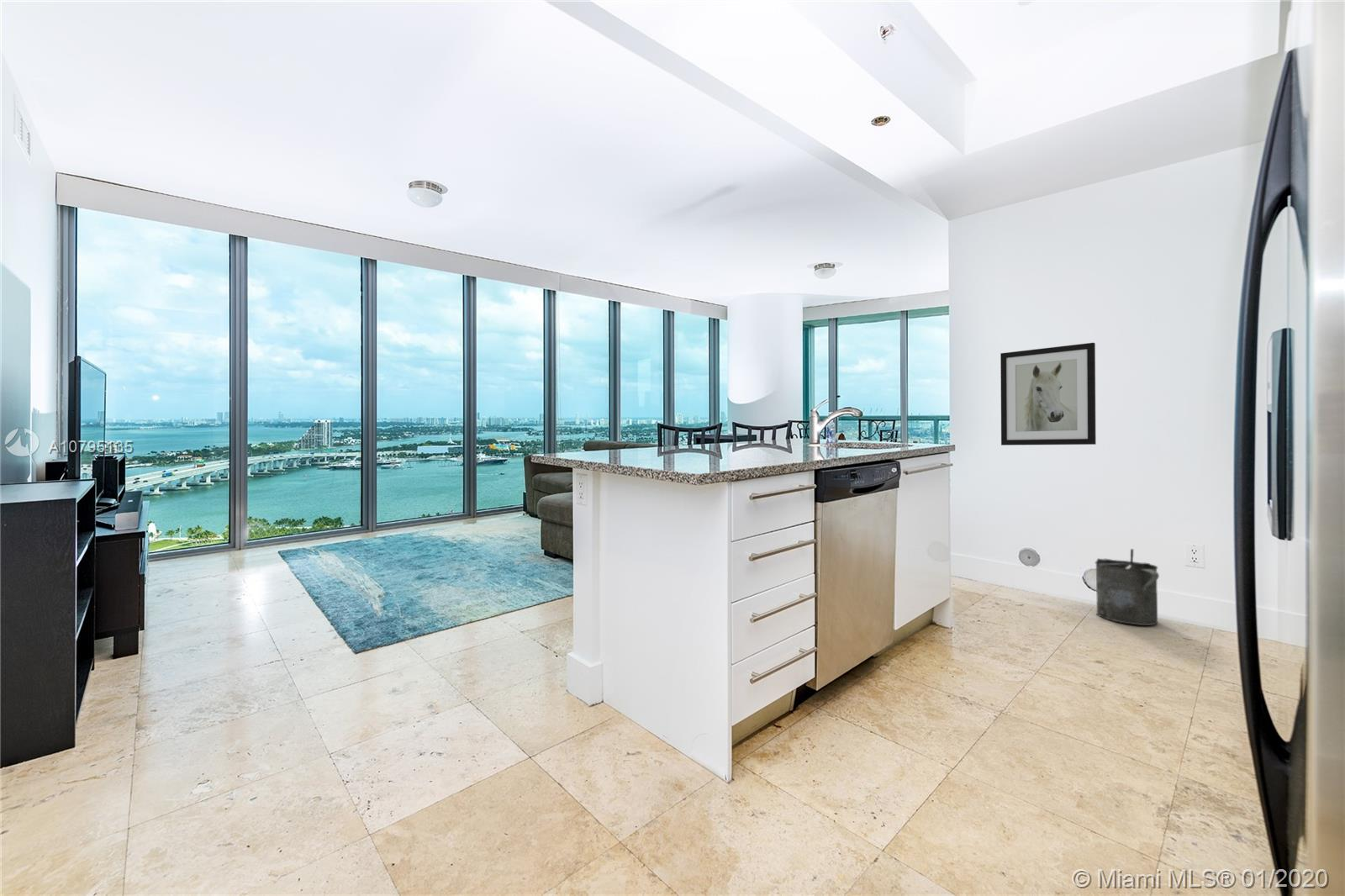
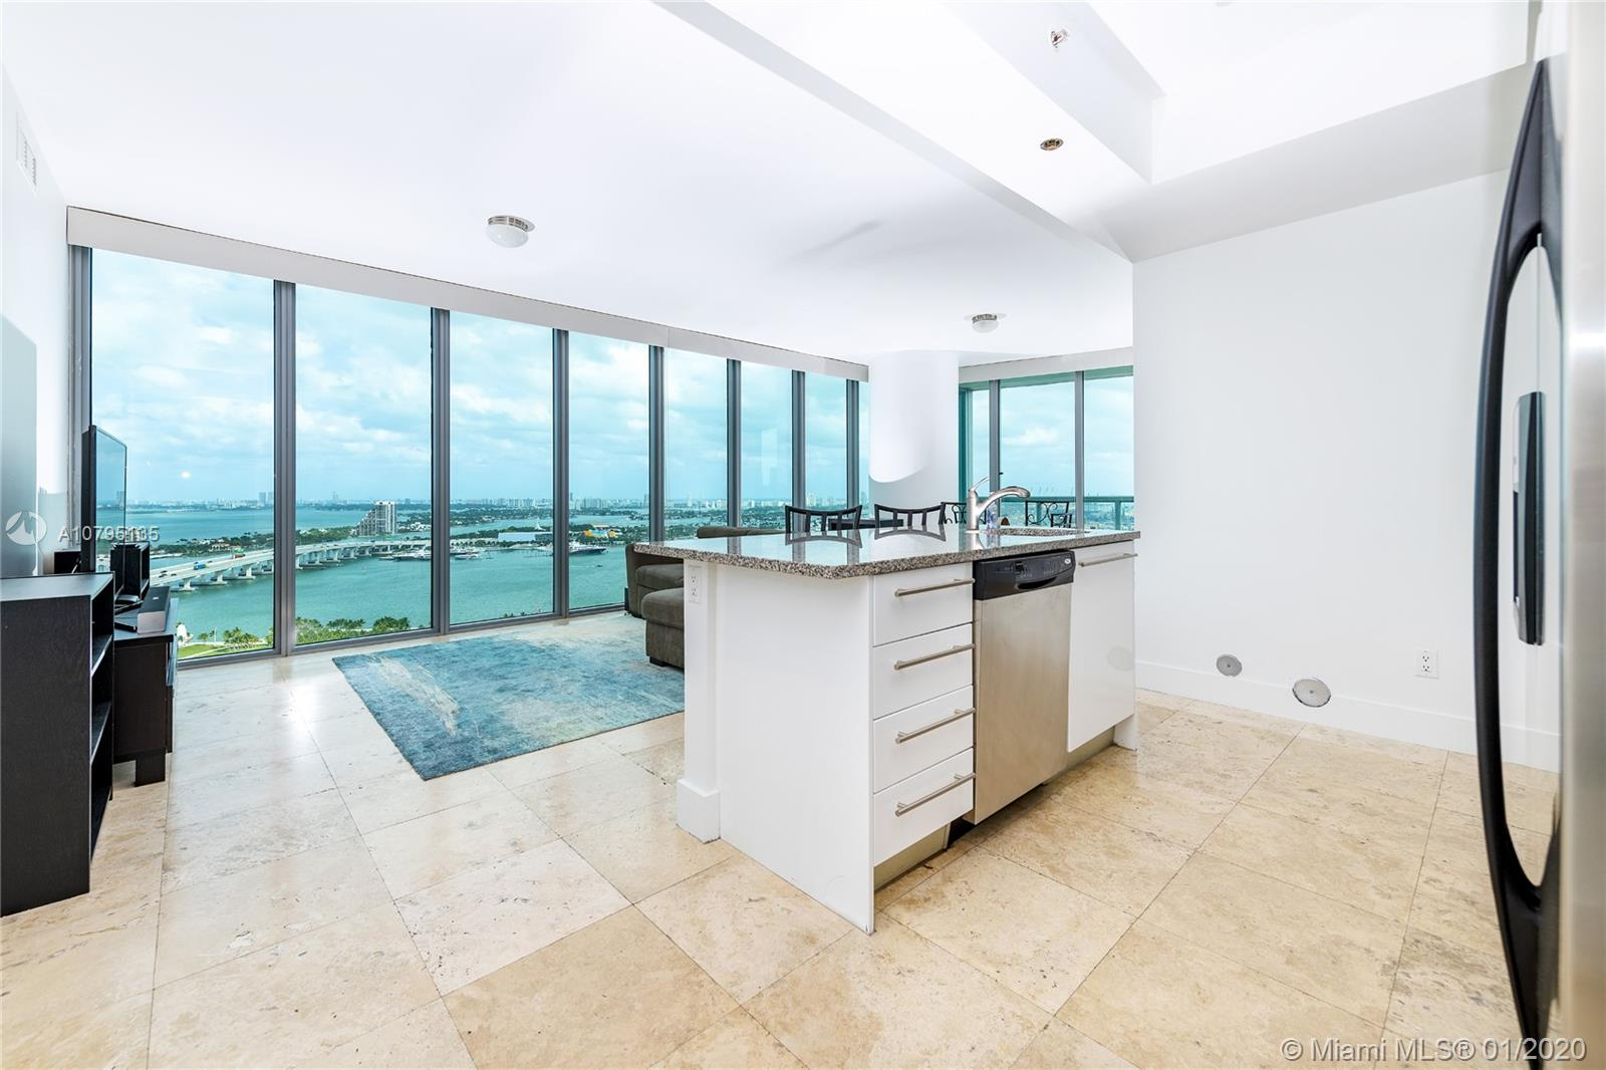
- wall art (1046, 396)
- bucket (1126, 583)
